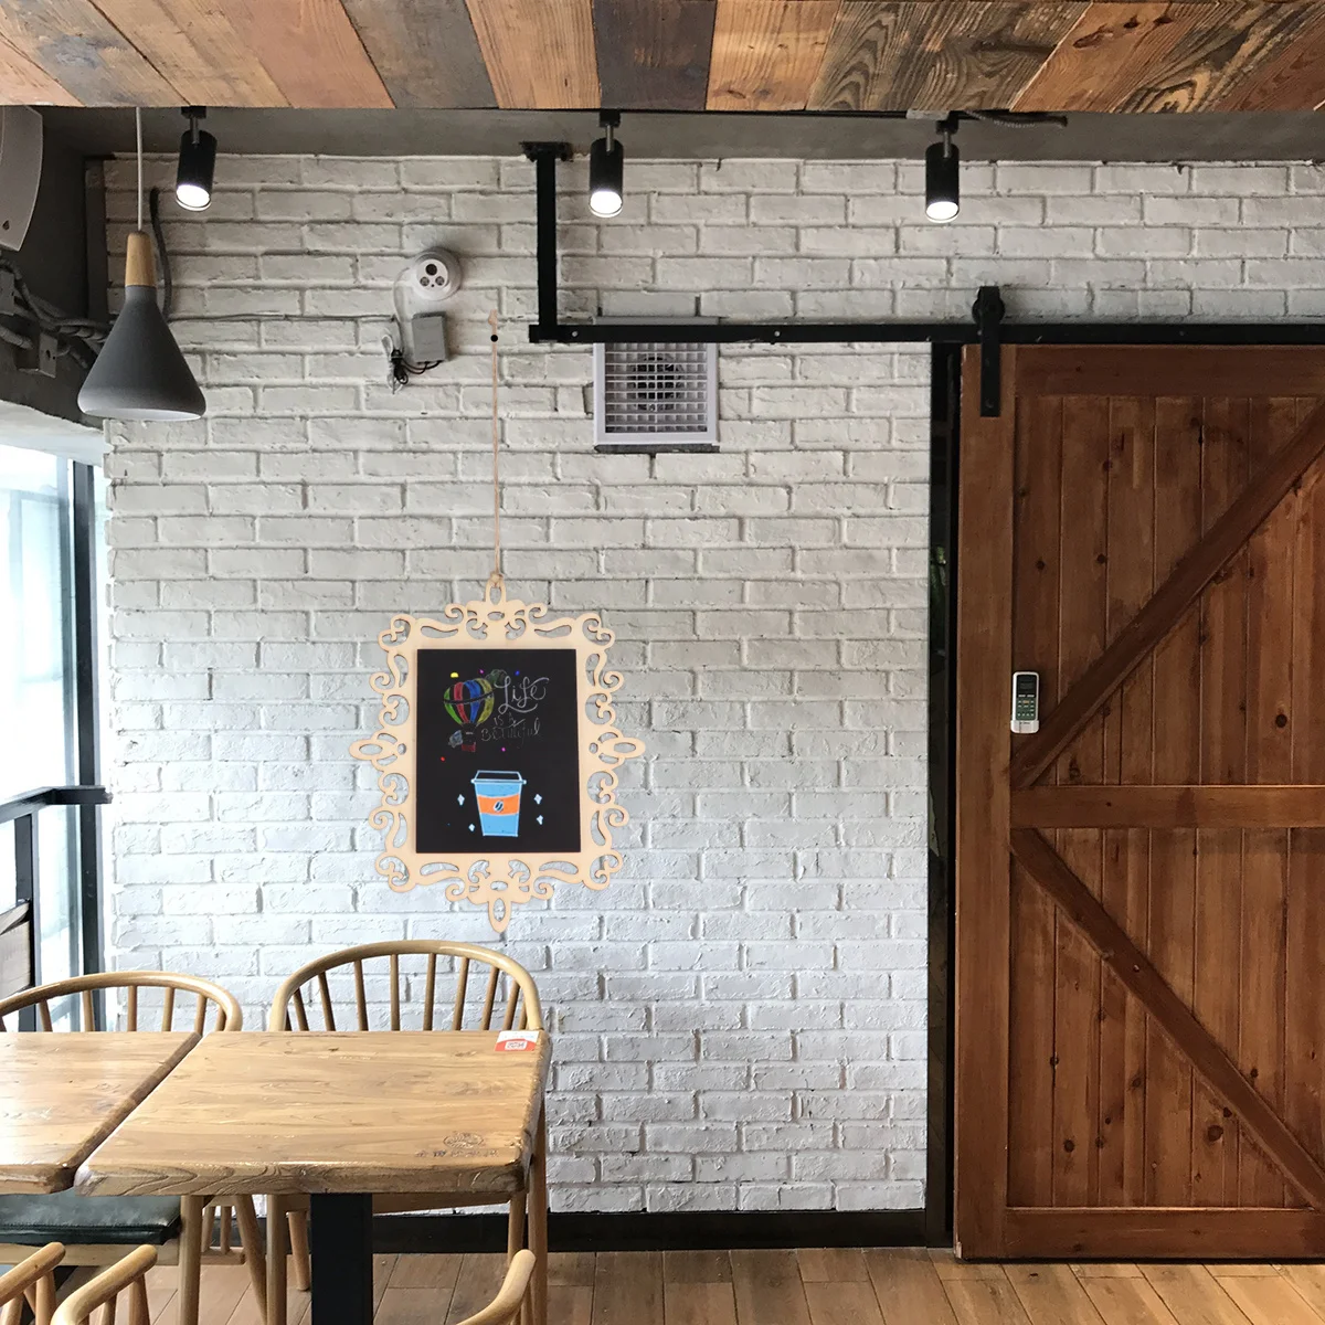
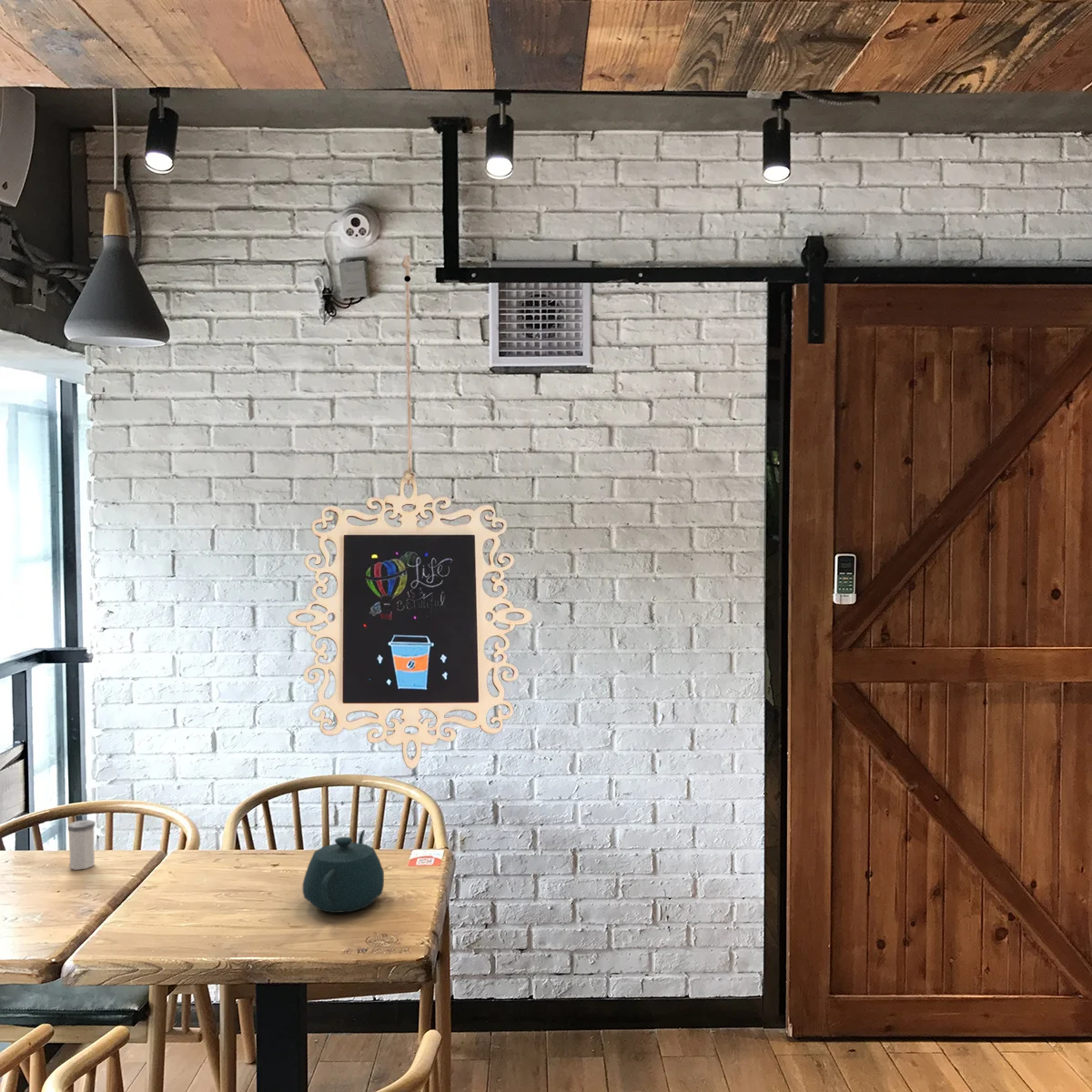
+ teapot (345, 869)
+ salt shaker (82, 844)
